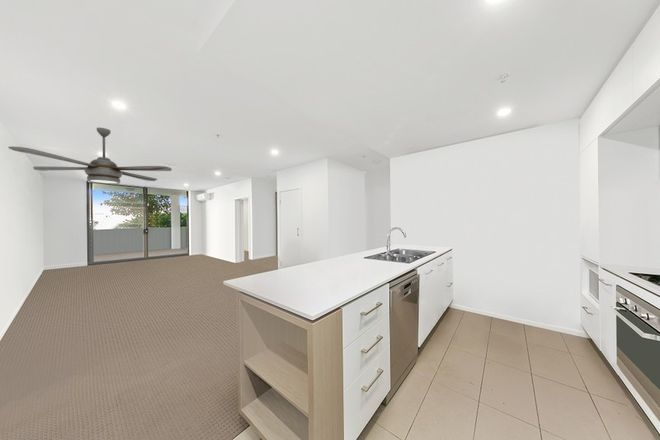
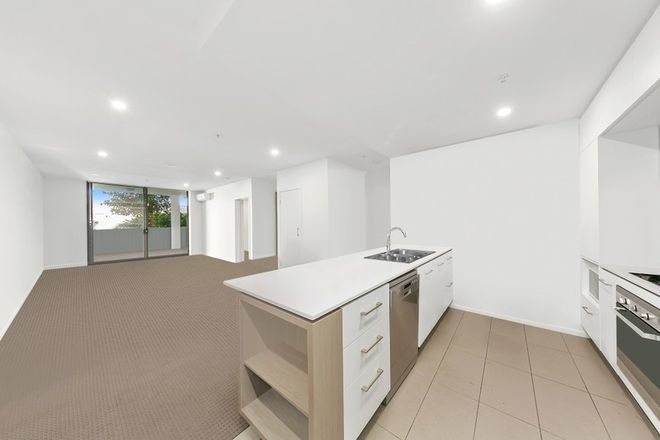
- ceiling fan (104, 155)
